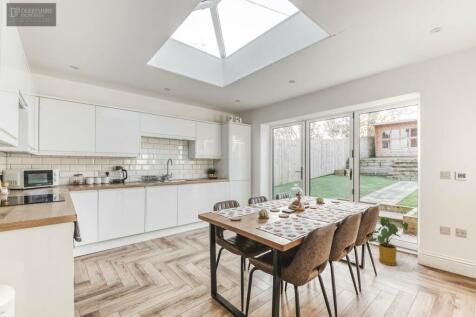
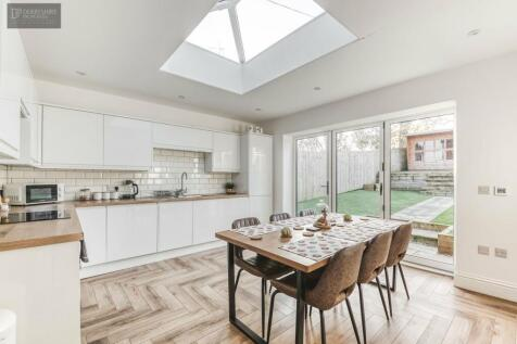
- house plant (386, 240)
